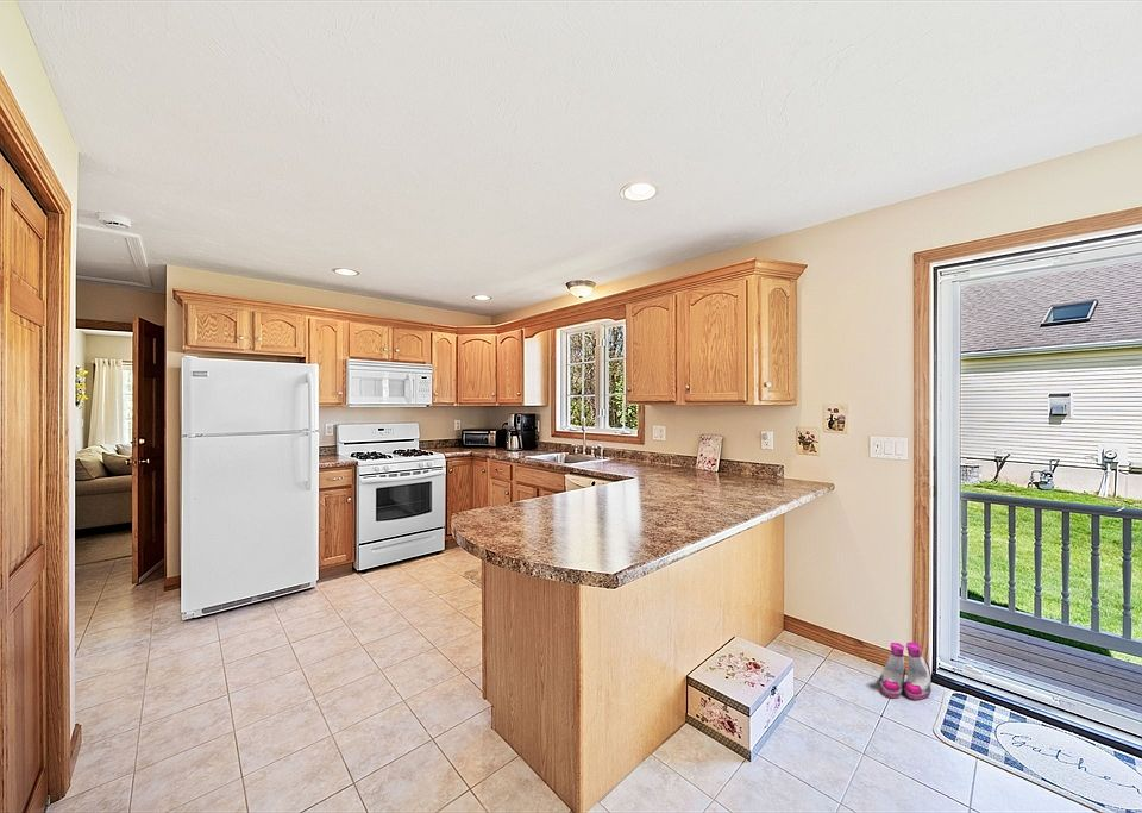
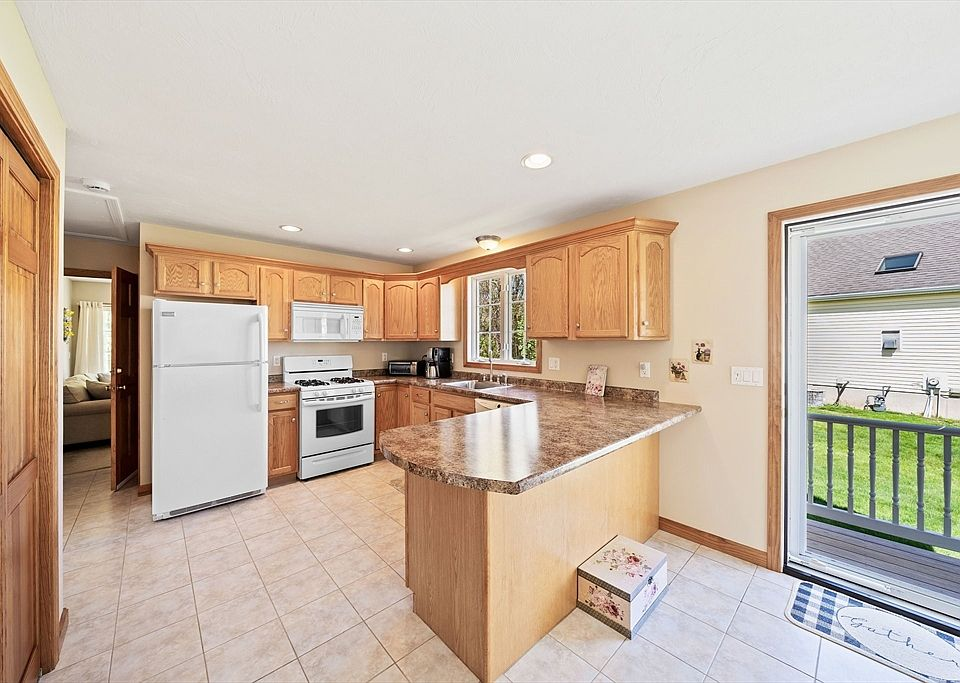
- boots (904, 665)
